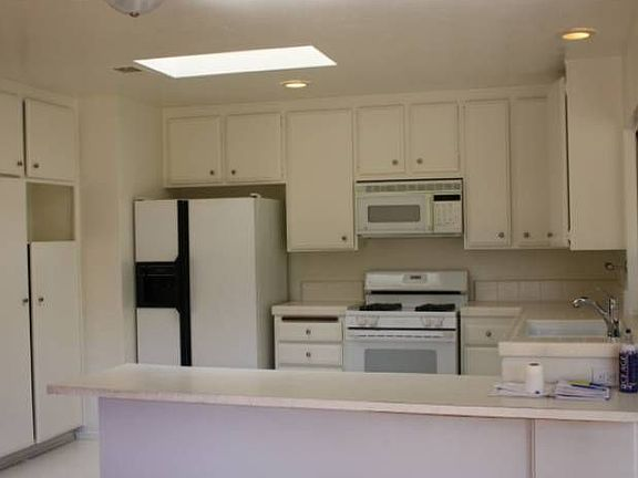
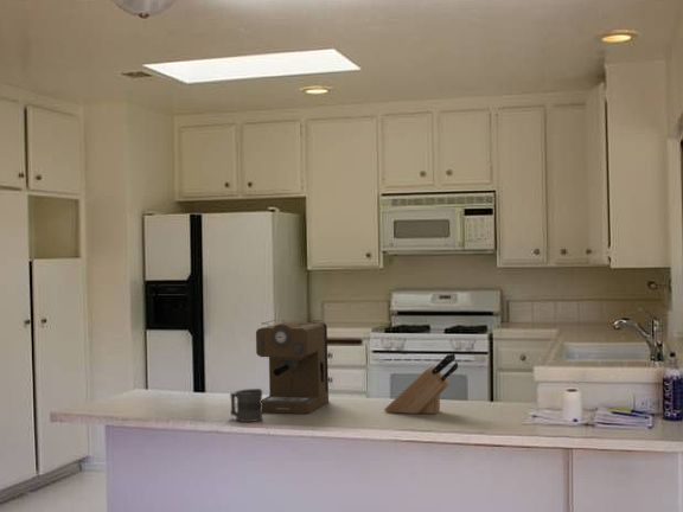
+ mug (247, 404)
+ coffee maker (295, 364)
+ knife block (422, 382)
